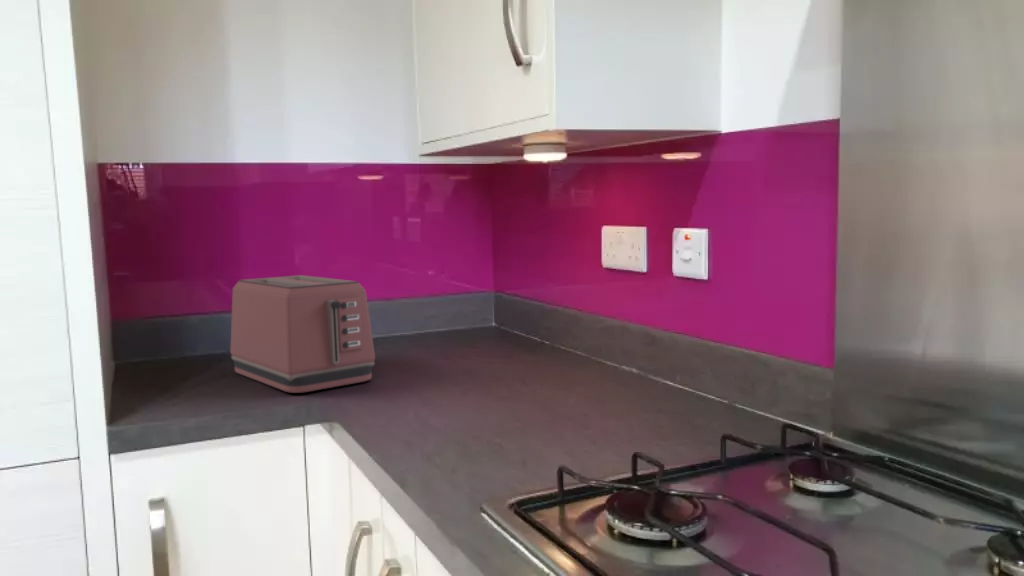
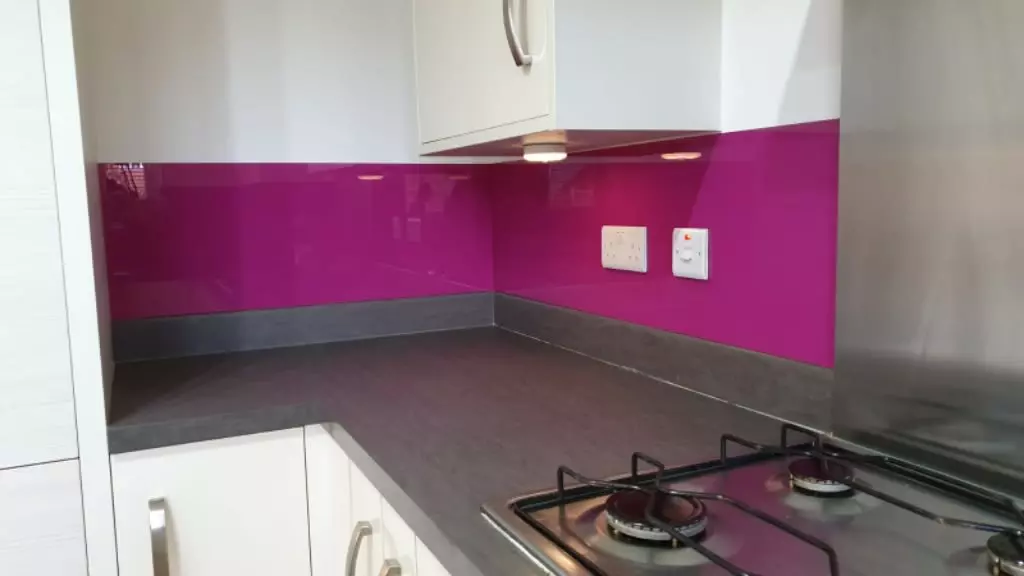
- toaster (301, 328)
